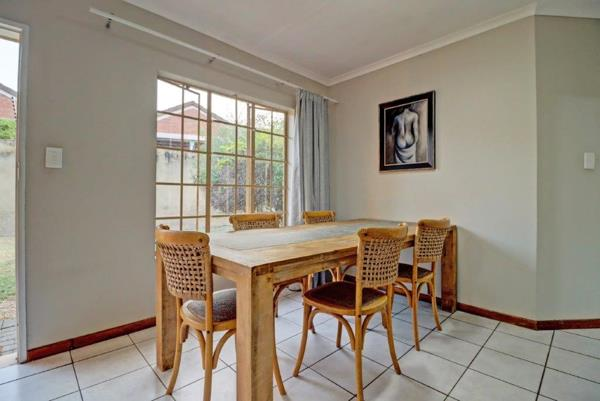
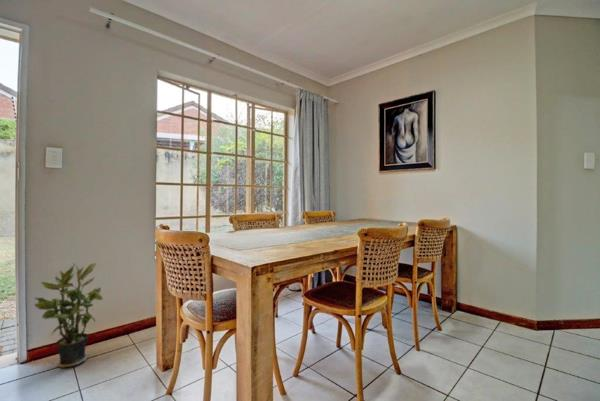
+ potted plant (69, 313)
